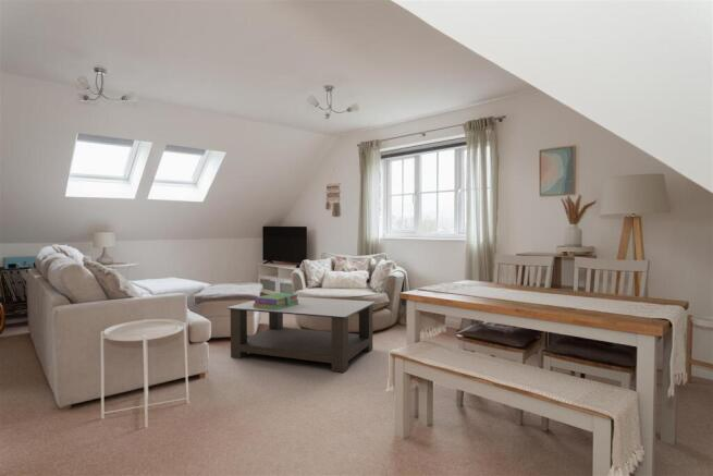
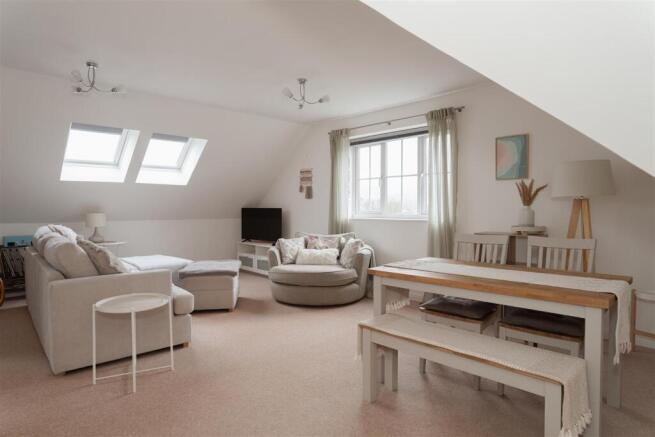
- coffee table (304, 329)
- stack of books (276, 300)
